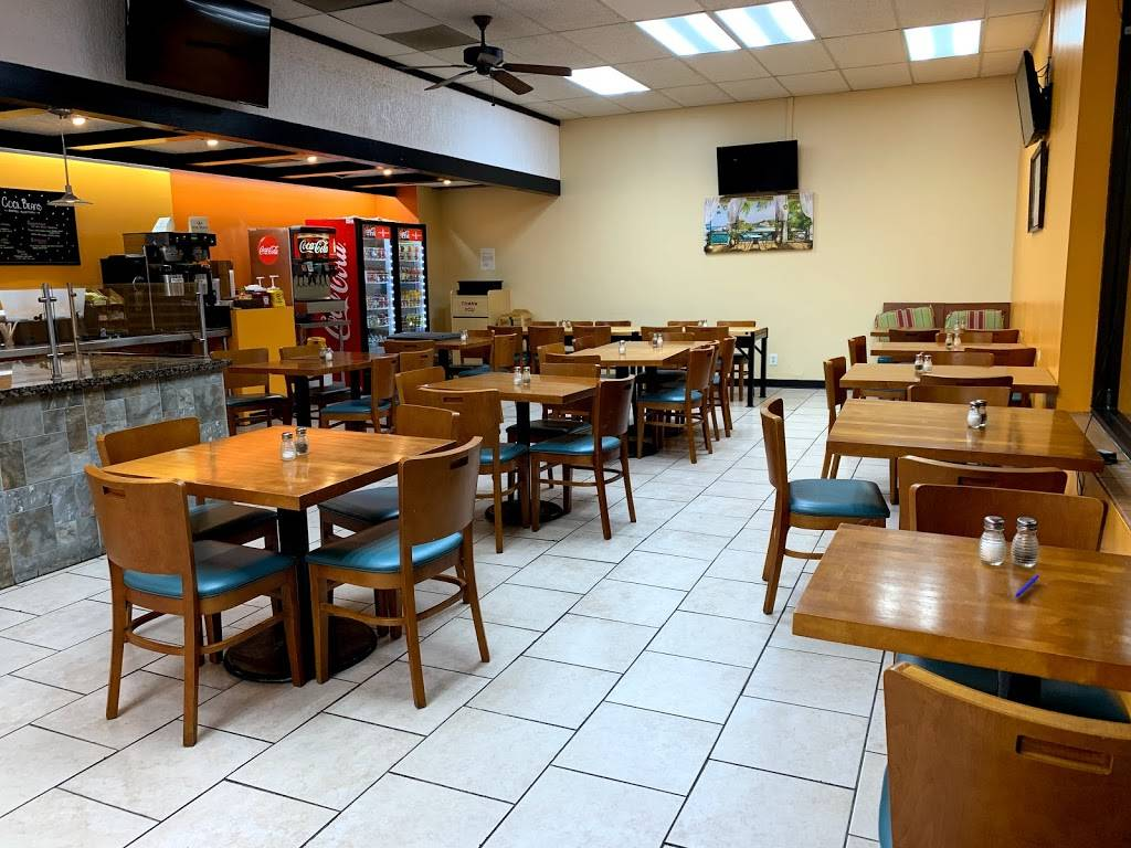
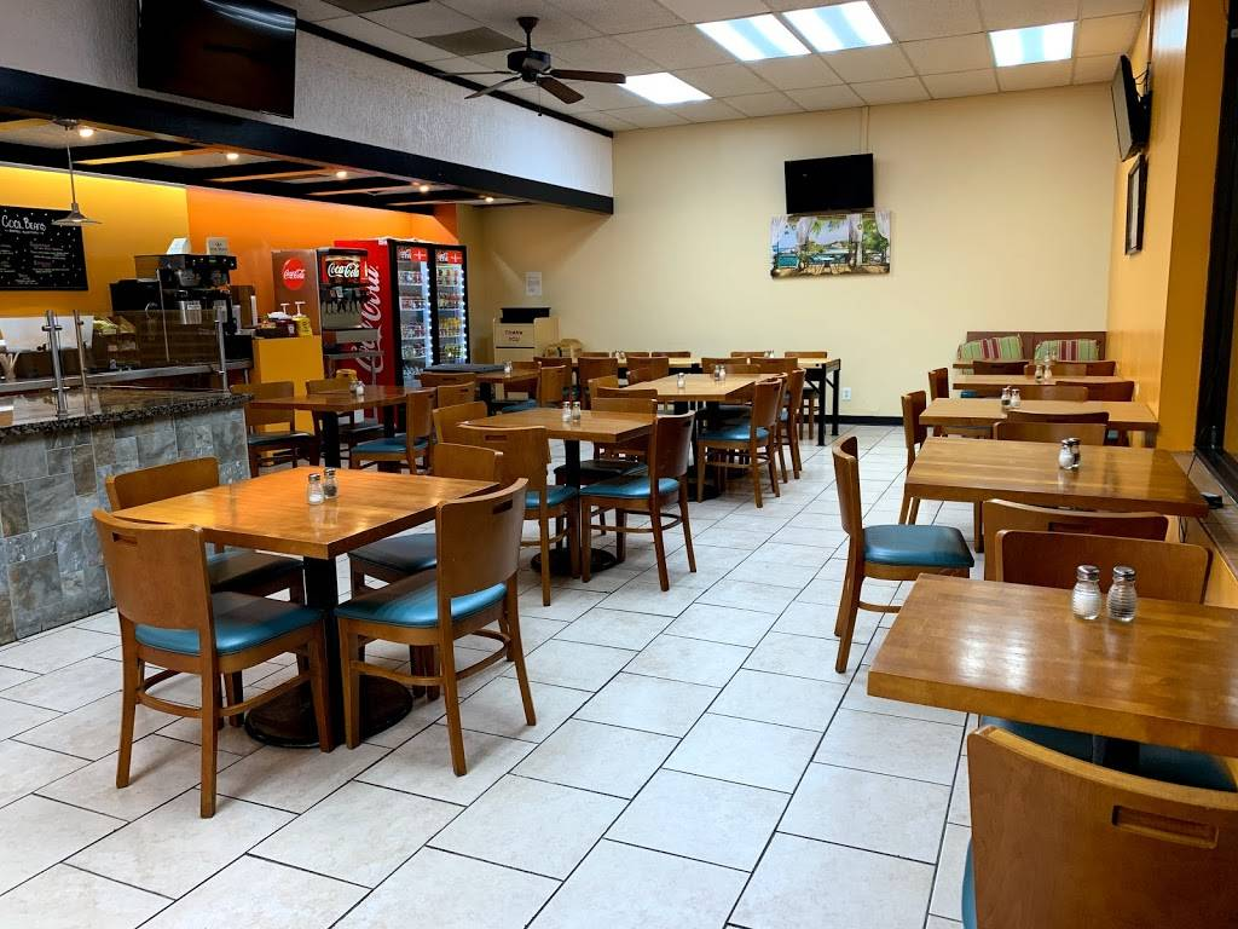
- pen (1026, 585)
